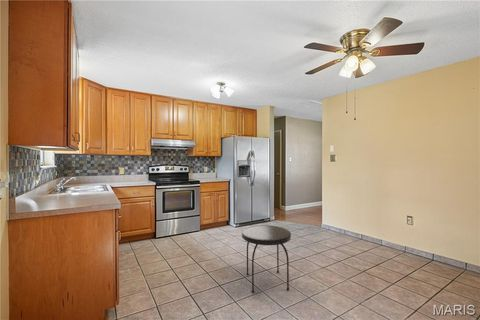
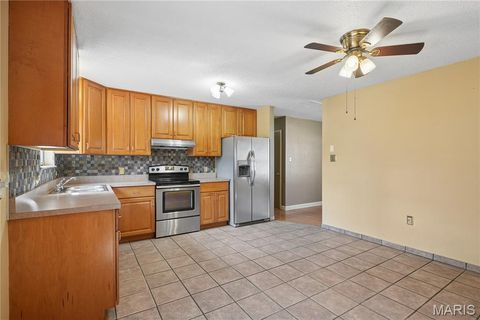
- side table (277, 256)
